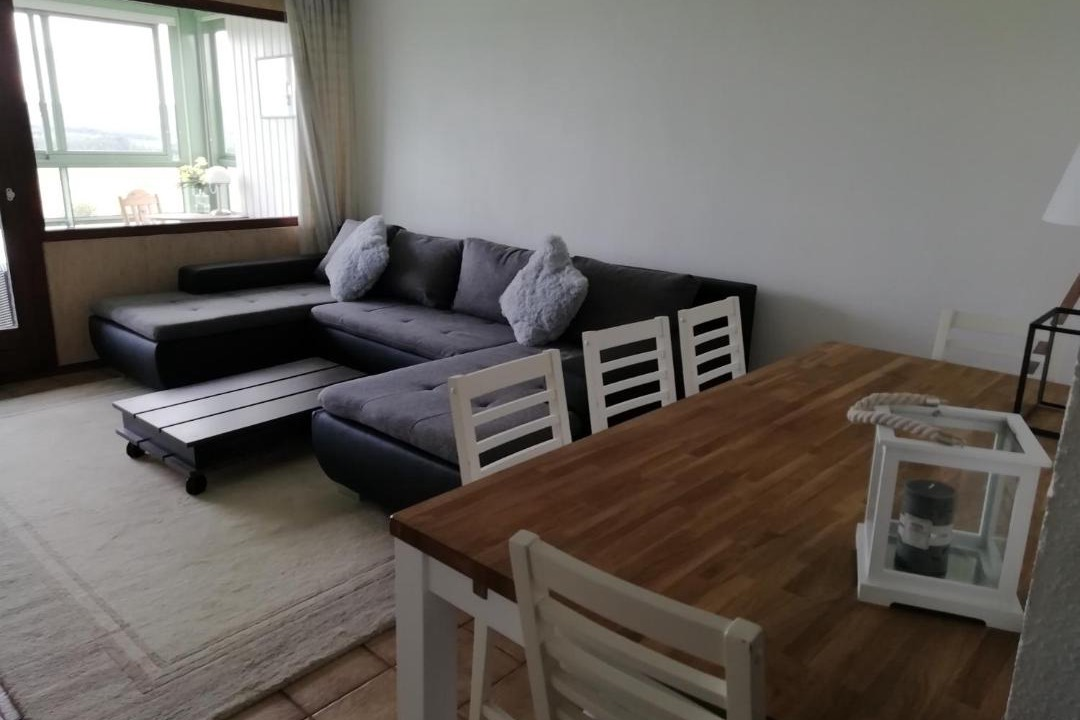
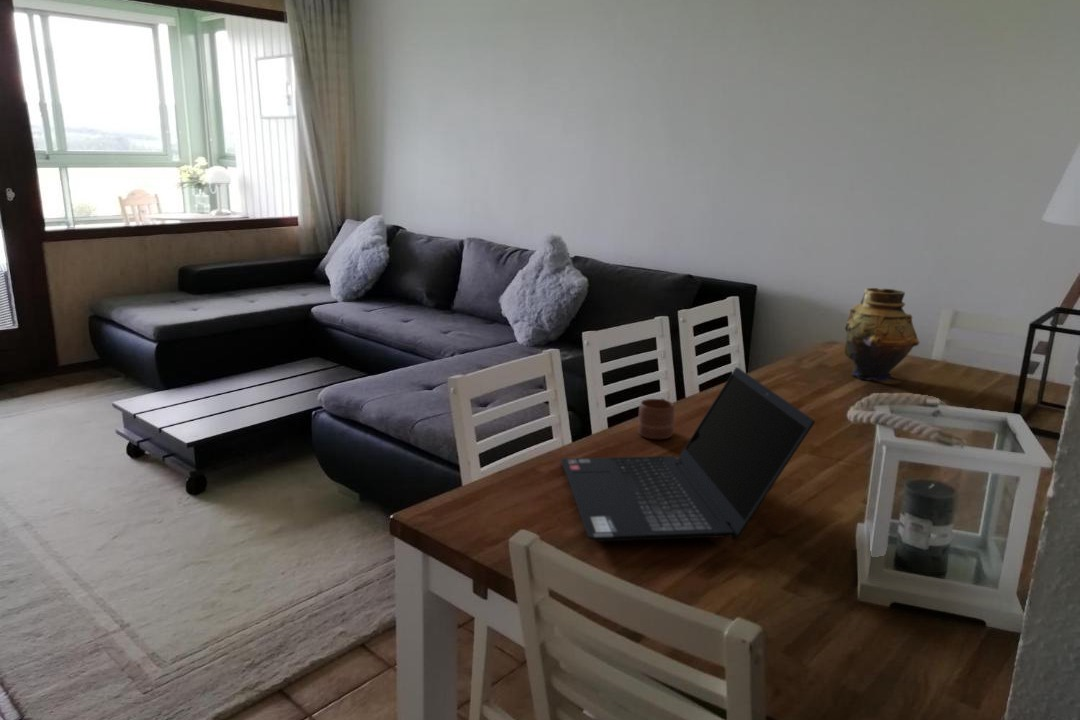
+ vase (880, 334)
+ laptop computer (671, 456)
+ mug (659, 415)
